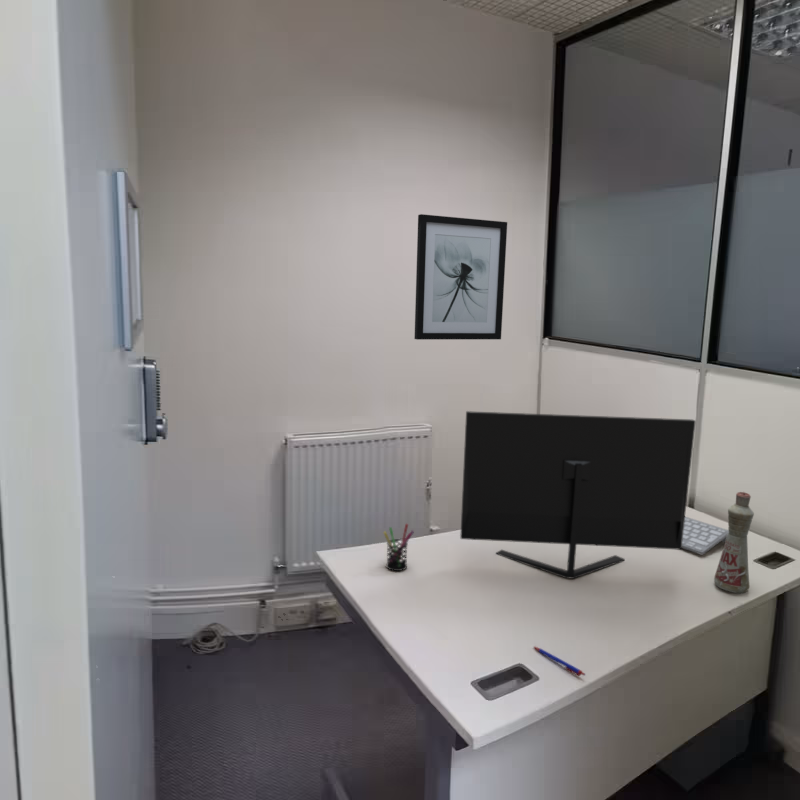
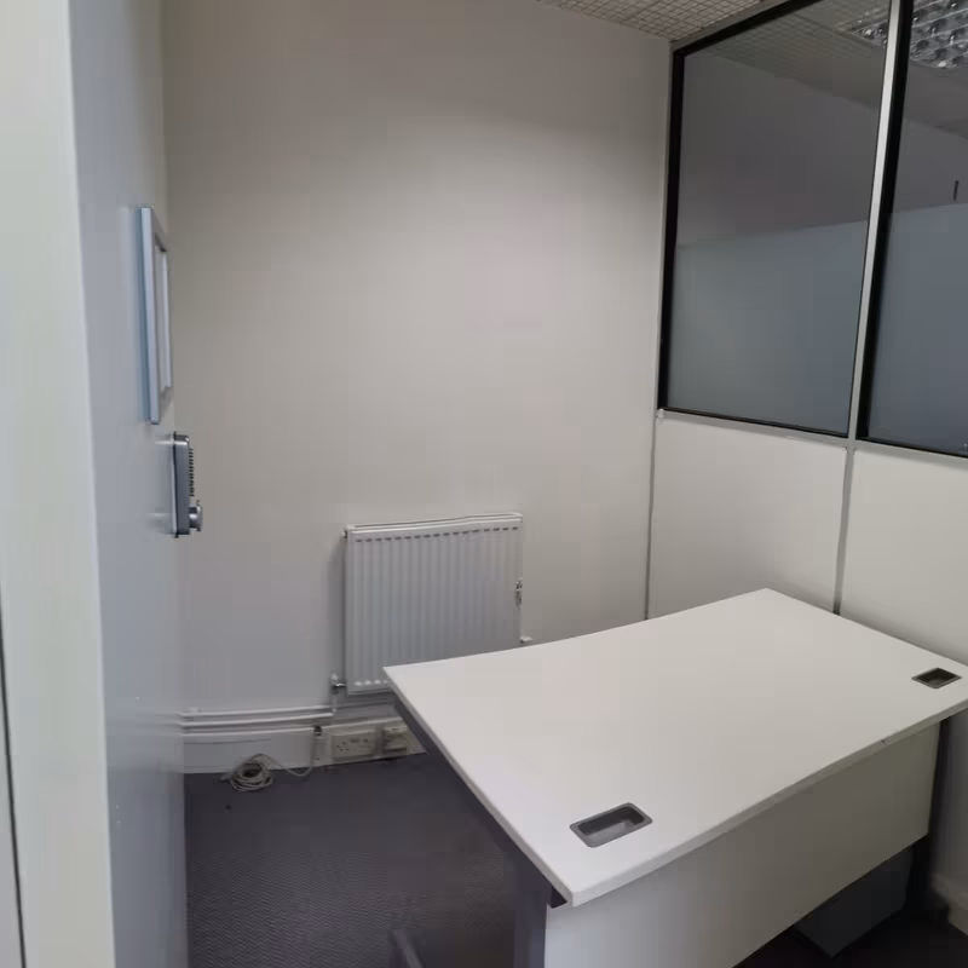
- monitor (574, 493)
- computer keyboard (684, 521)
- wall art (461, 279)
- pen holder (397, 545)
- bottle (737, 540)
- pen (557, 659)
